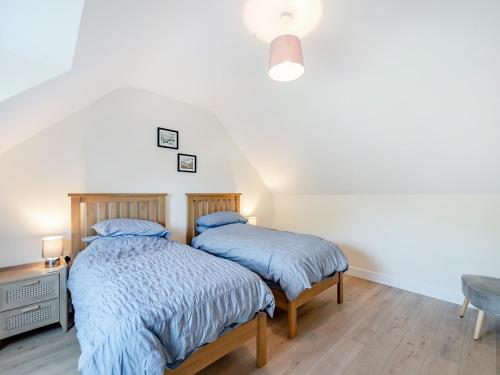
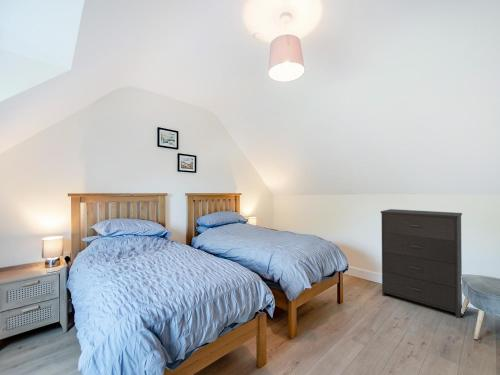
+ dresser (419, 256)
